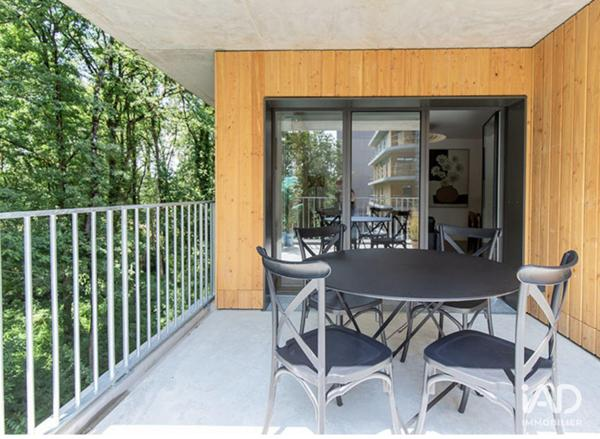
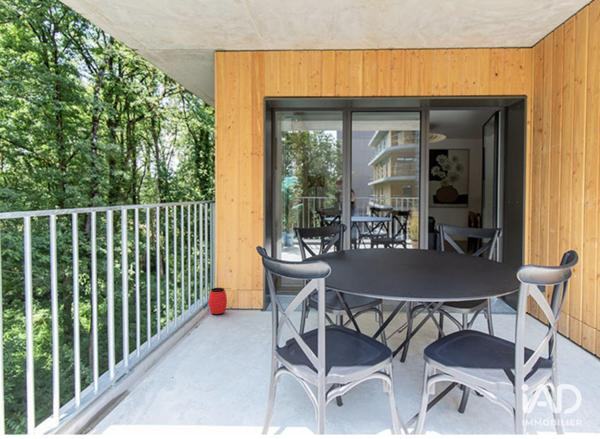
+ lantern (220, 300)
